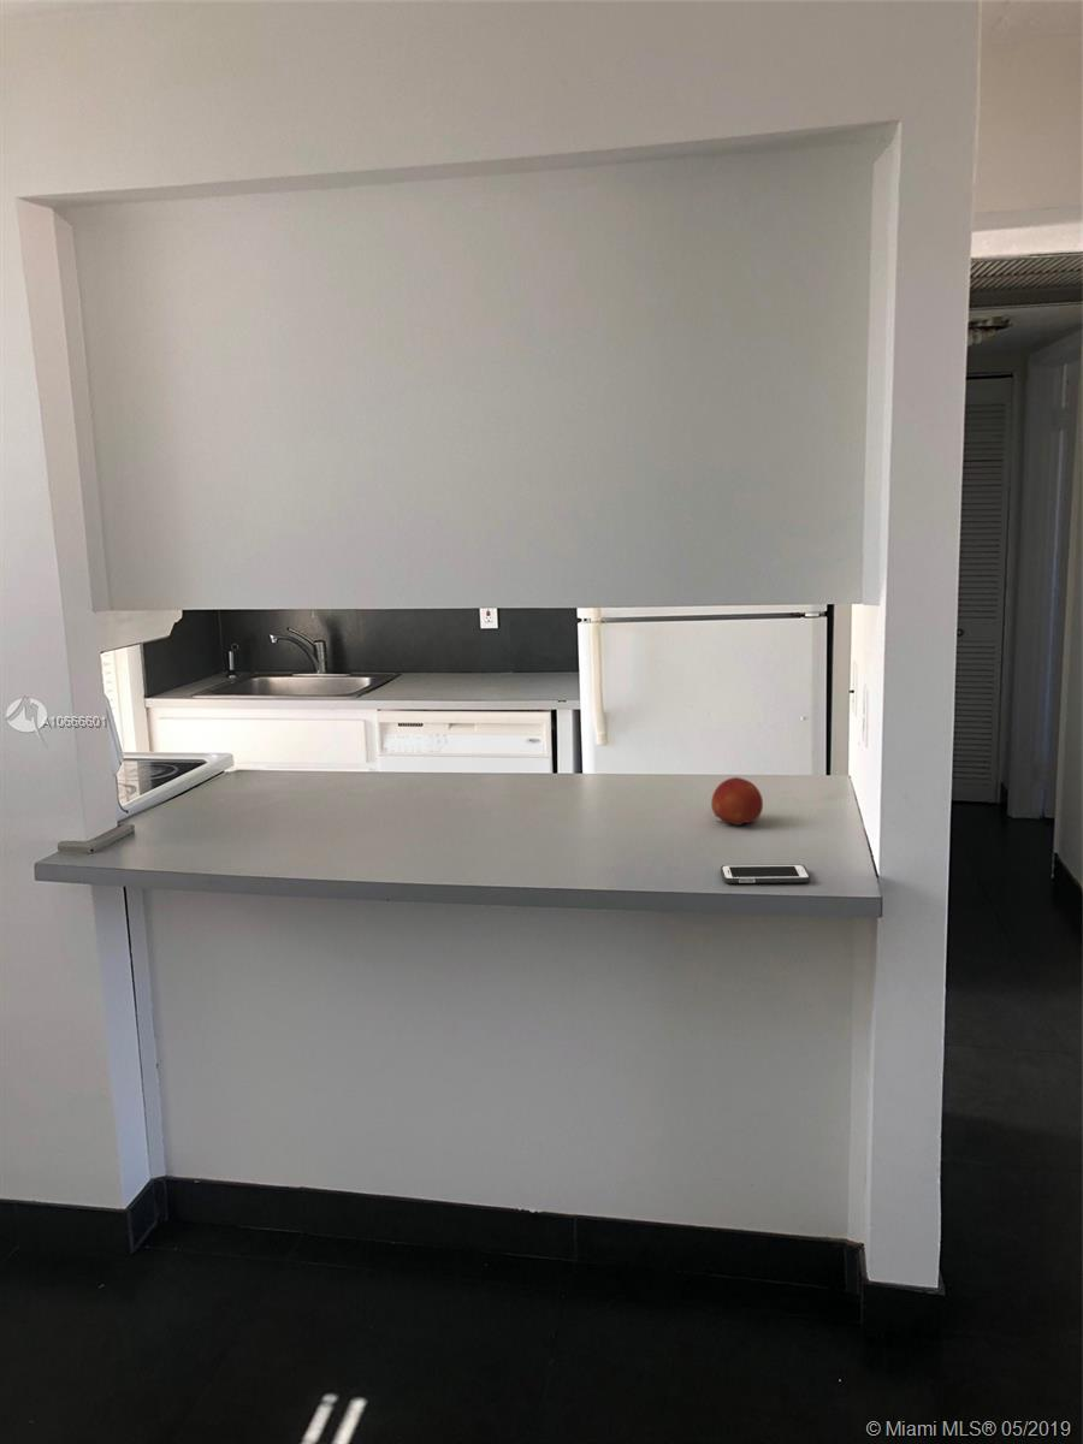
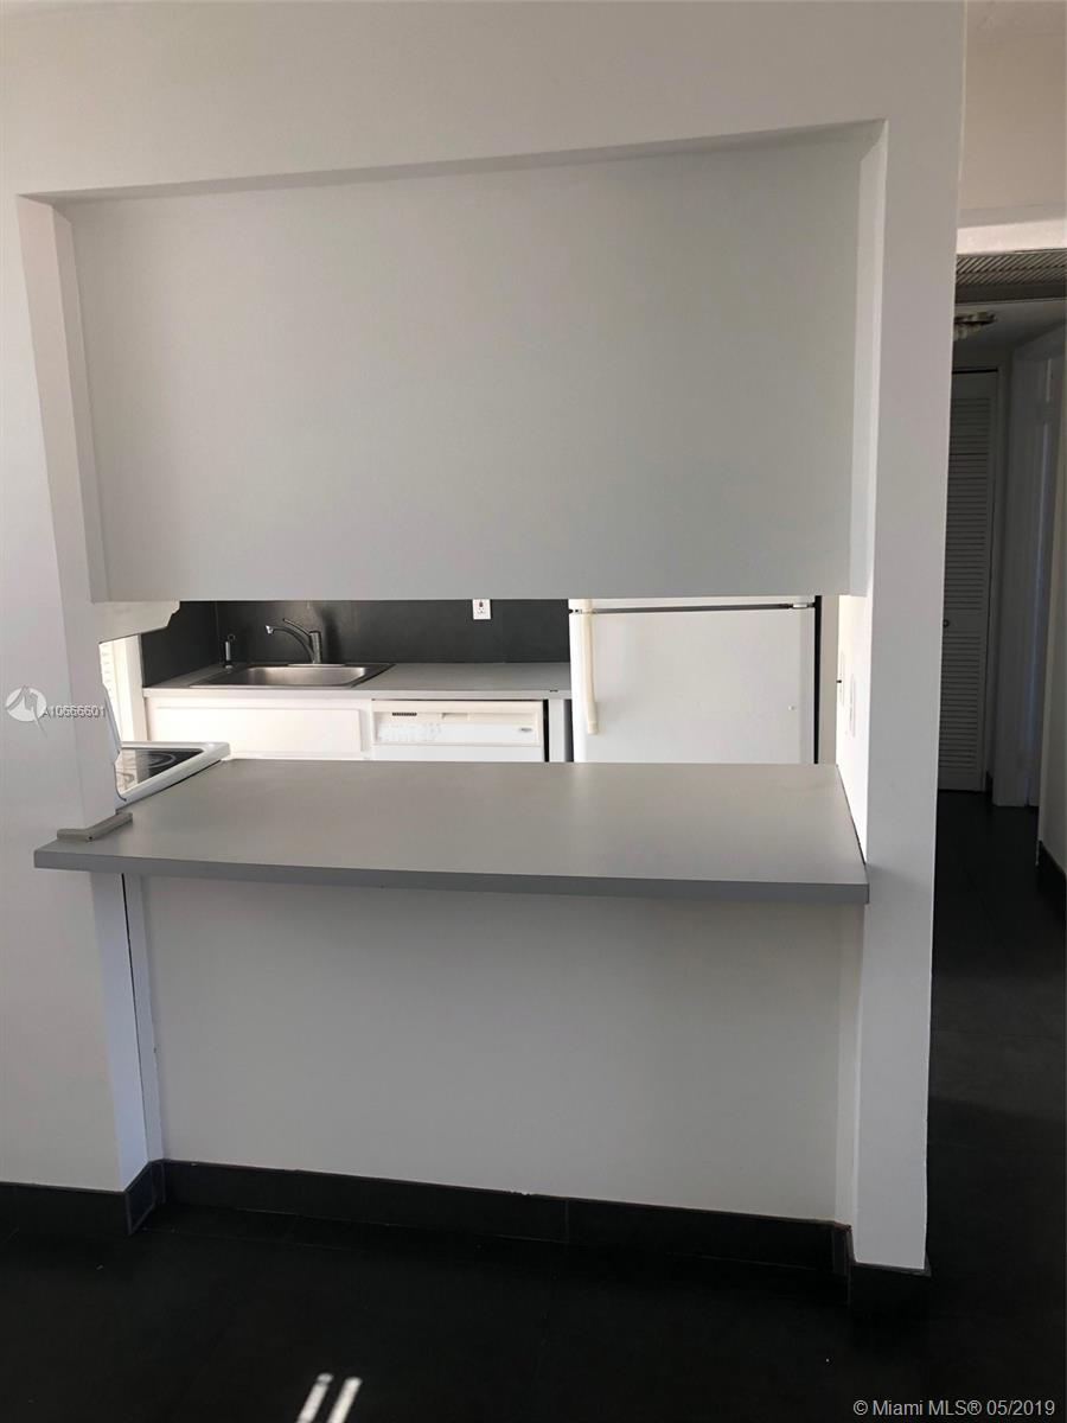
- cell phone (764, 874)
- fruit (736, 800)
